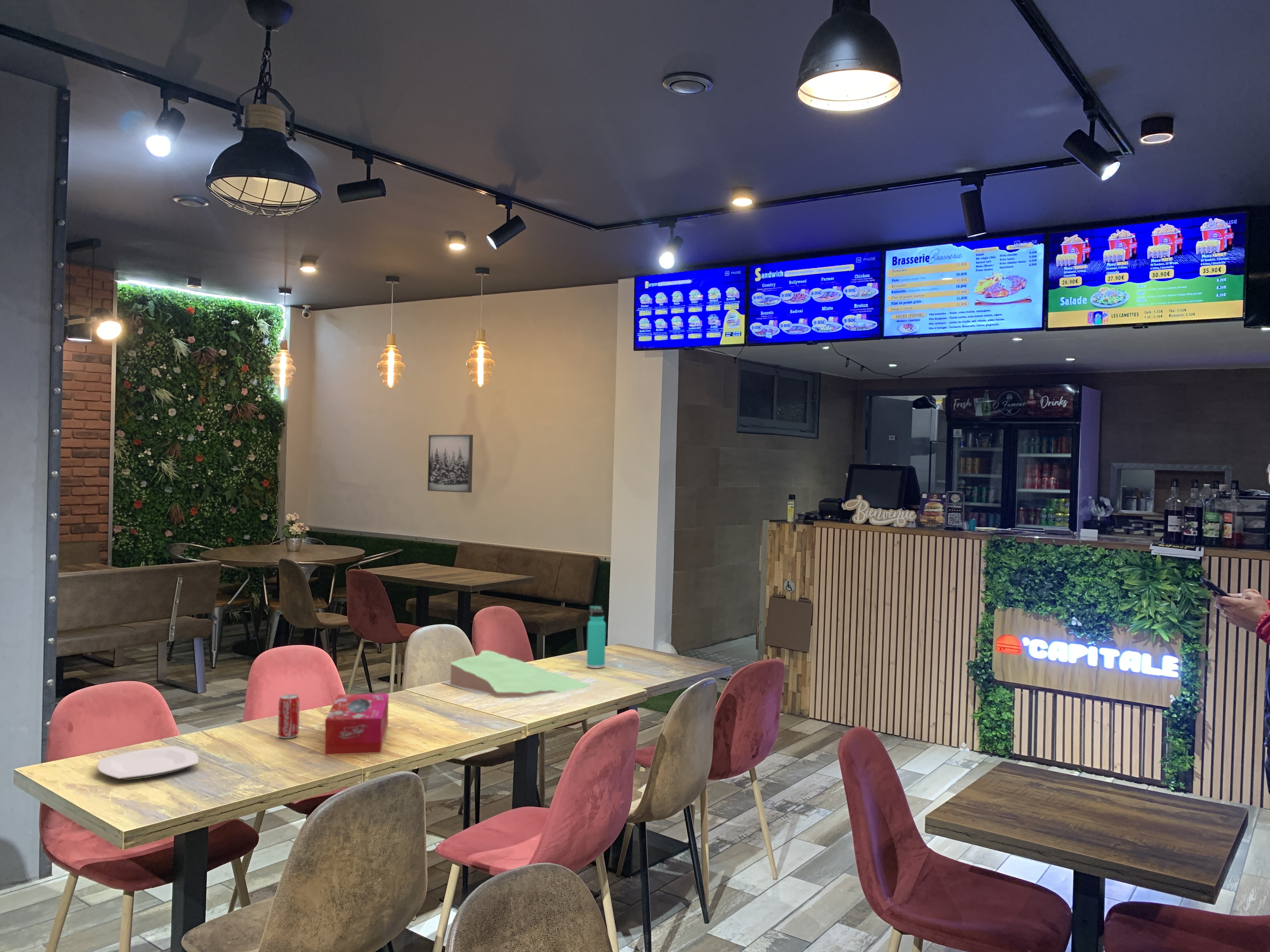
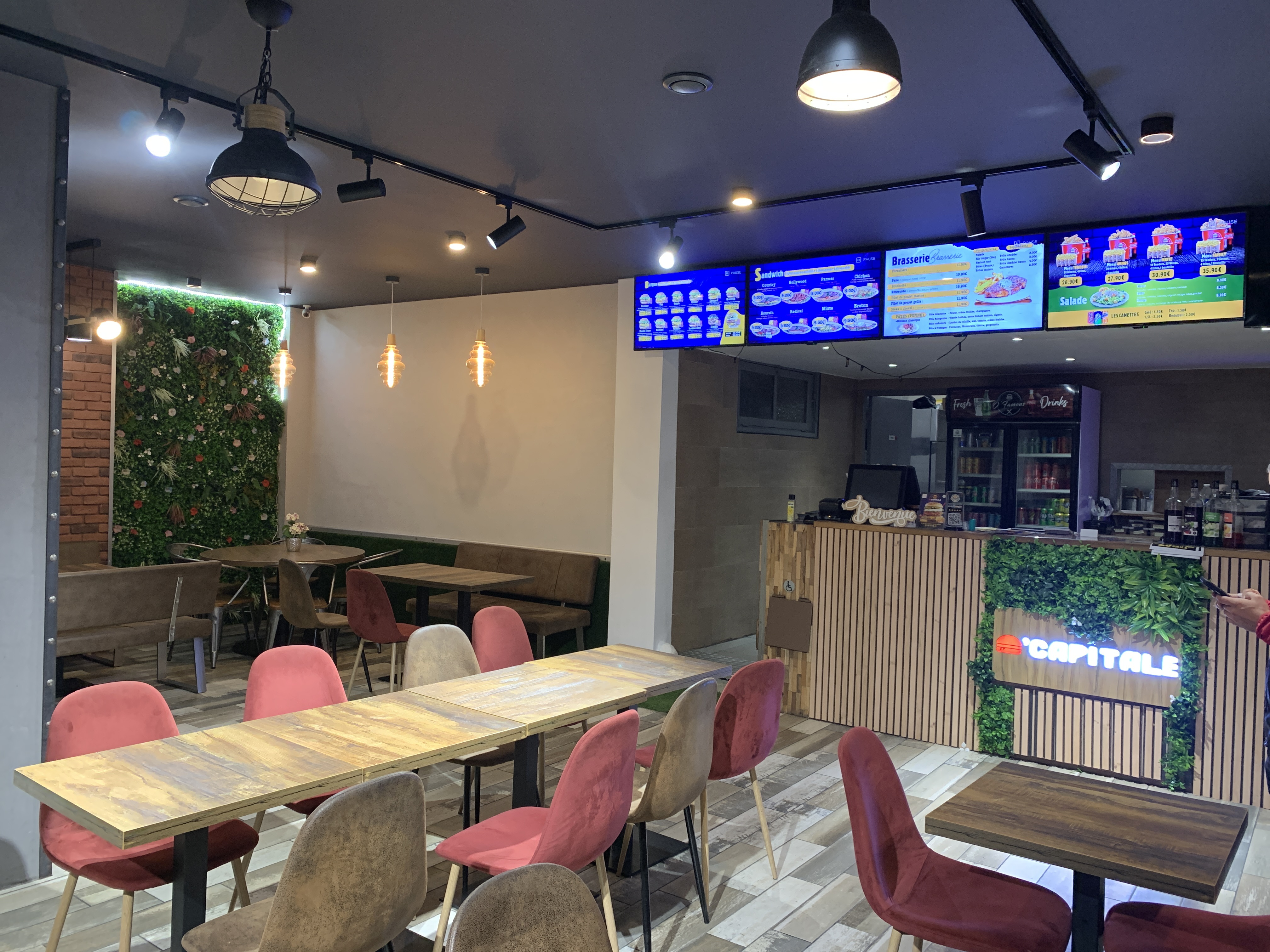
- beverage can (289, 716)
- terrain map (518, 669)
- wall art (450, 463)
- tissue box (358, 722)
- thermos bottle (596, 636)
- plate (148, 764)
